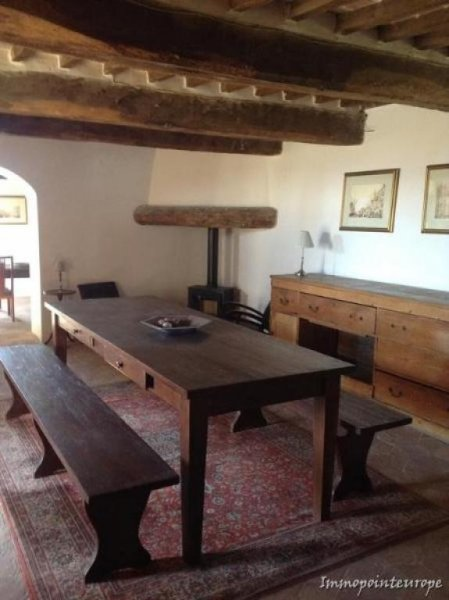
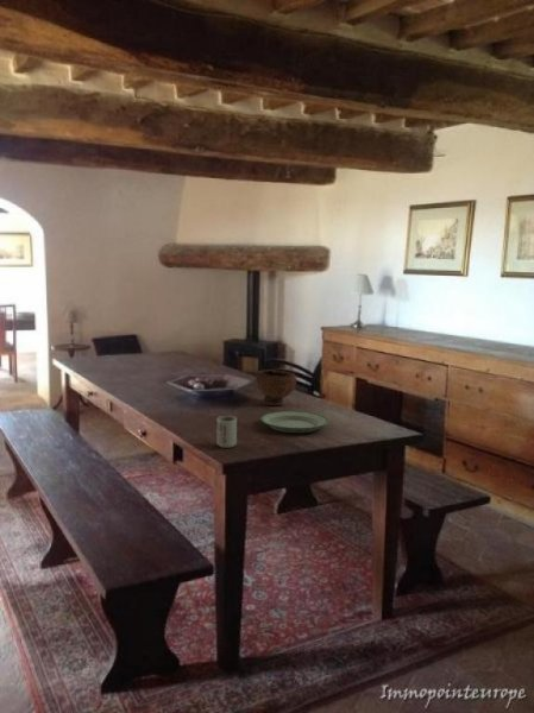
+ plate (294, 422)
+ cup (226, 431)
+ bowl (275, 387)
